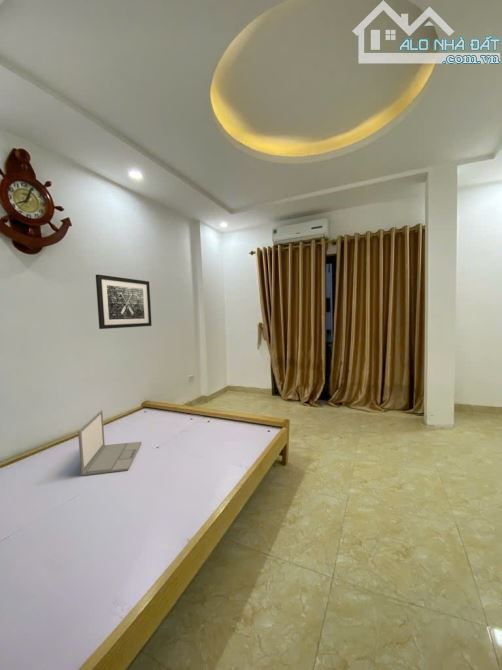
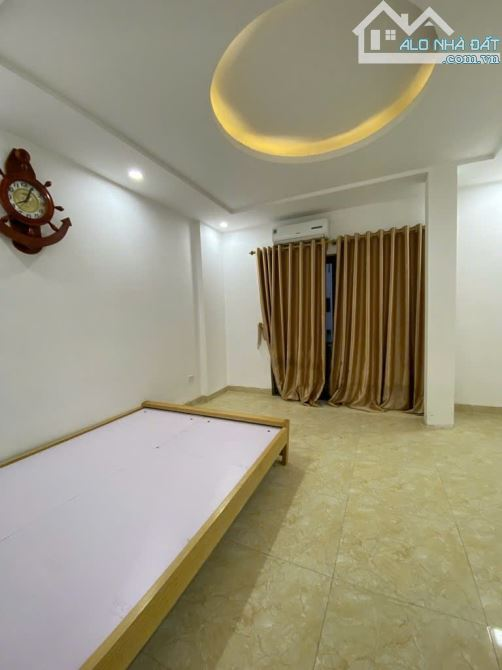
- wall art (126, 303)
- laptop (113, 444)
